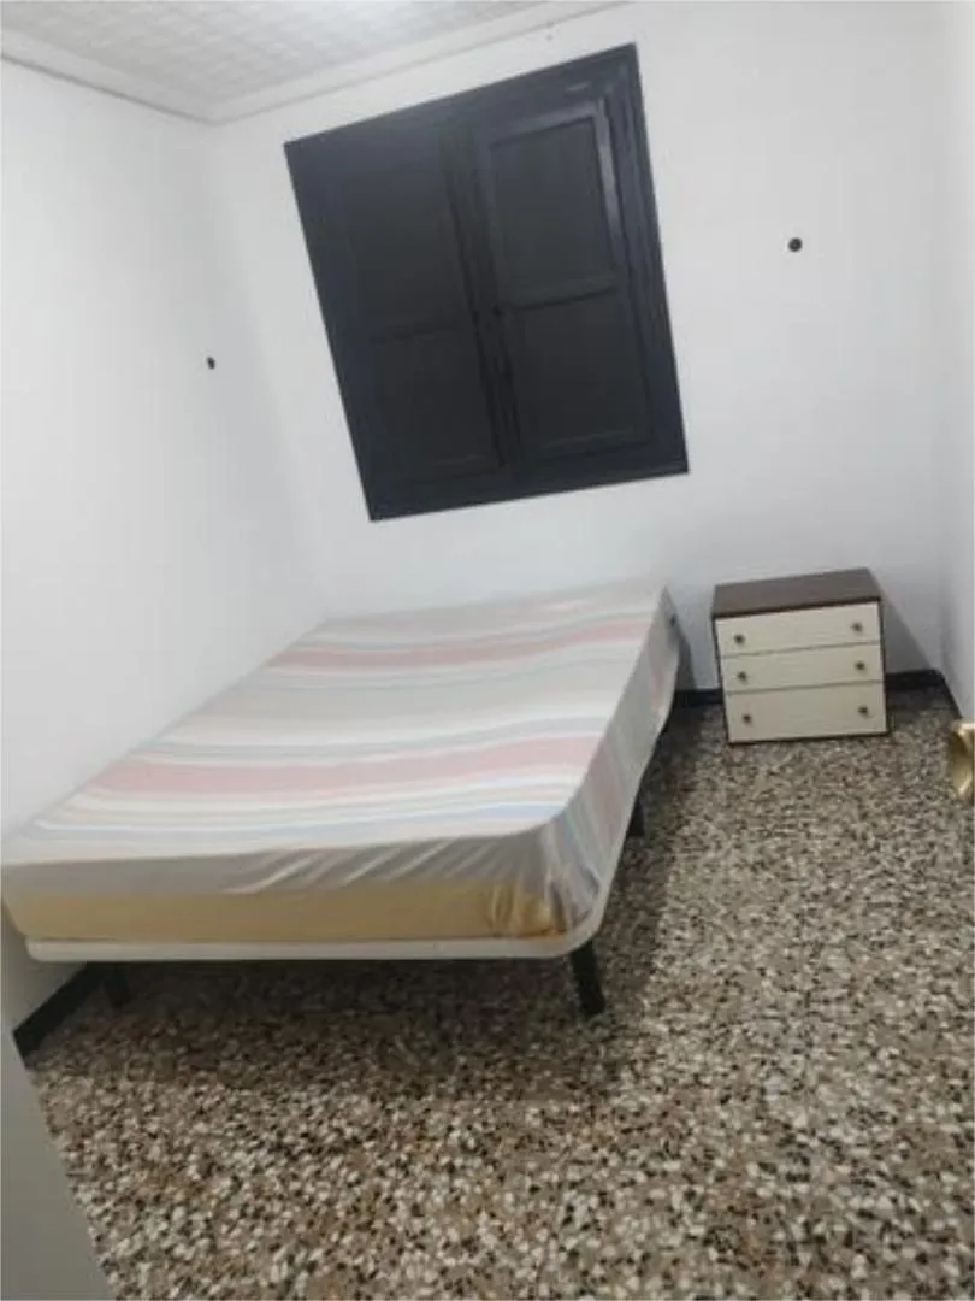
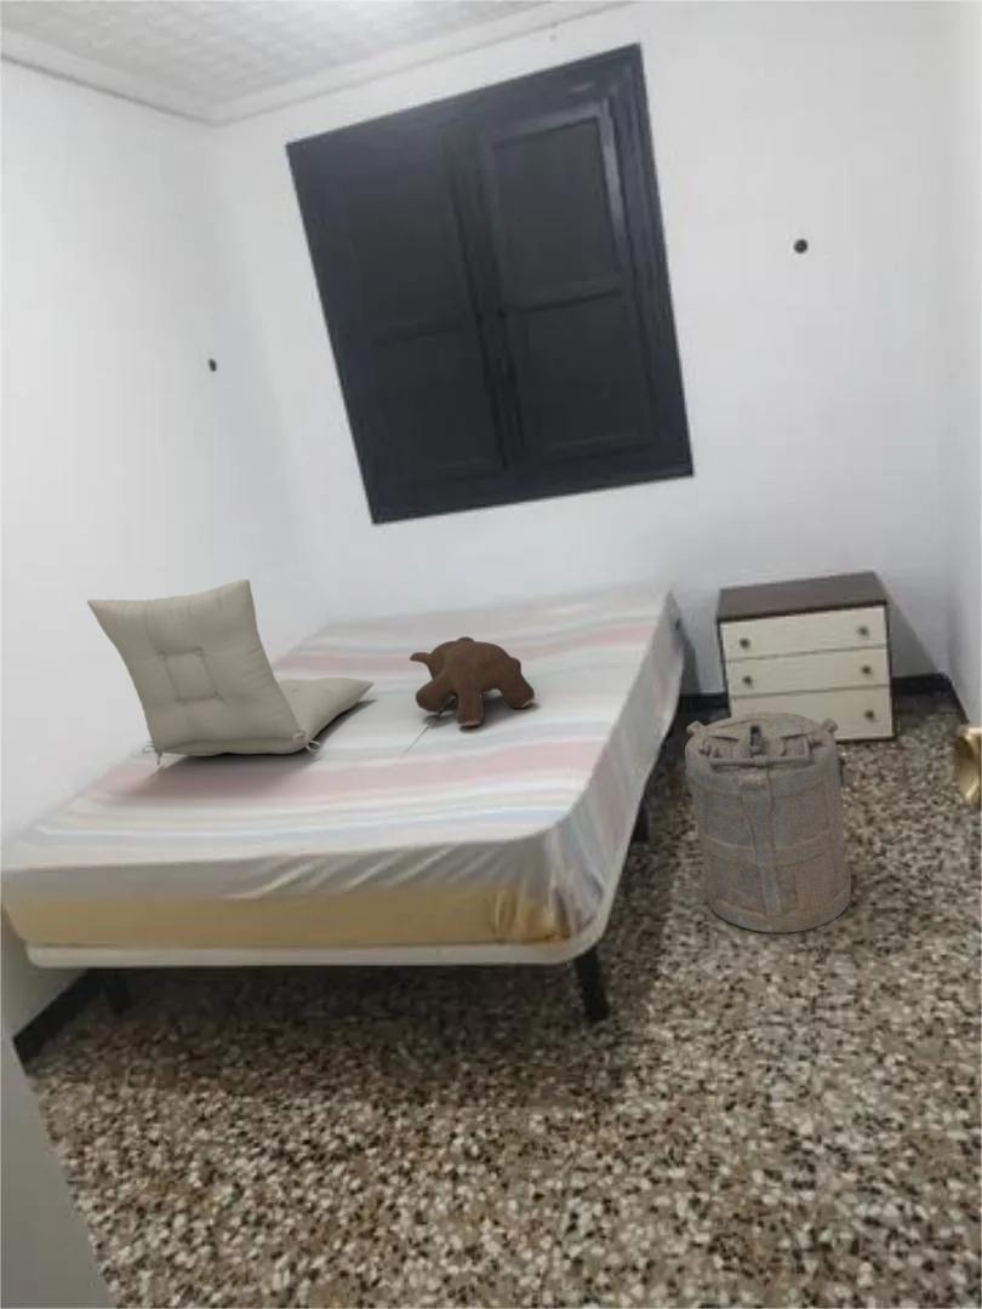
+ seat cushion (241, 656)
+ teddy bear (467, 673)
+ laundry hamper (761, 808)
